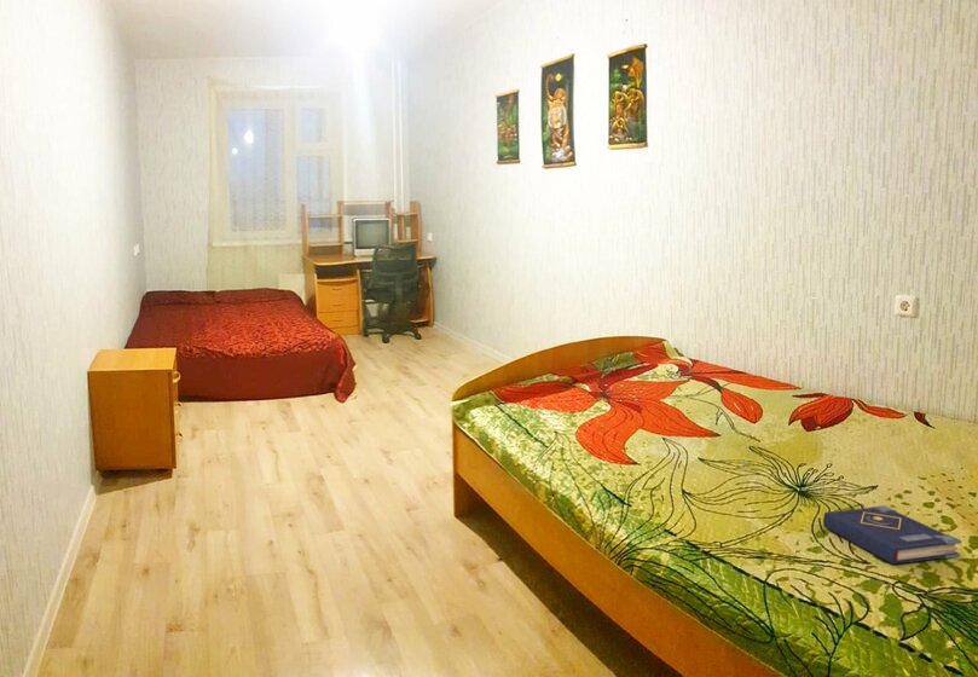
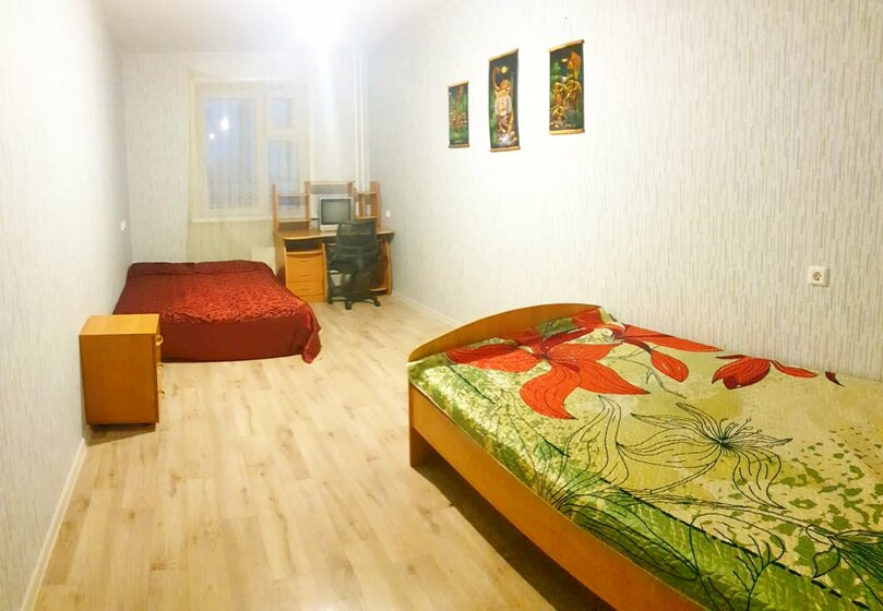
- book (887, 533)
